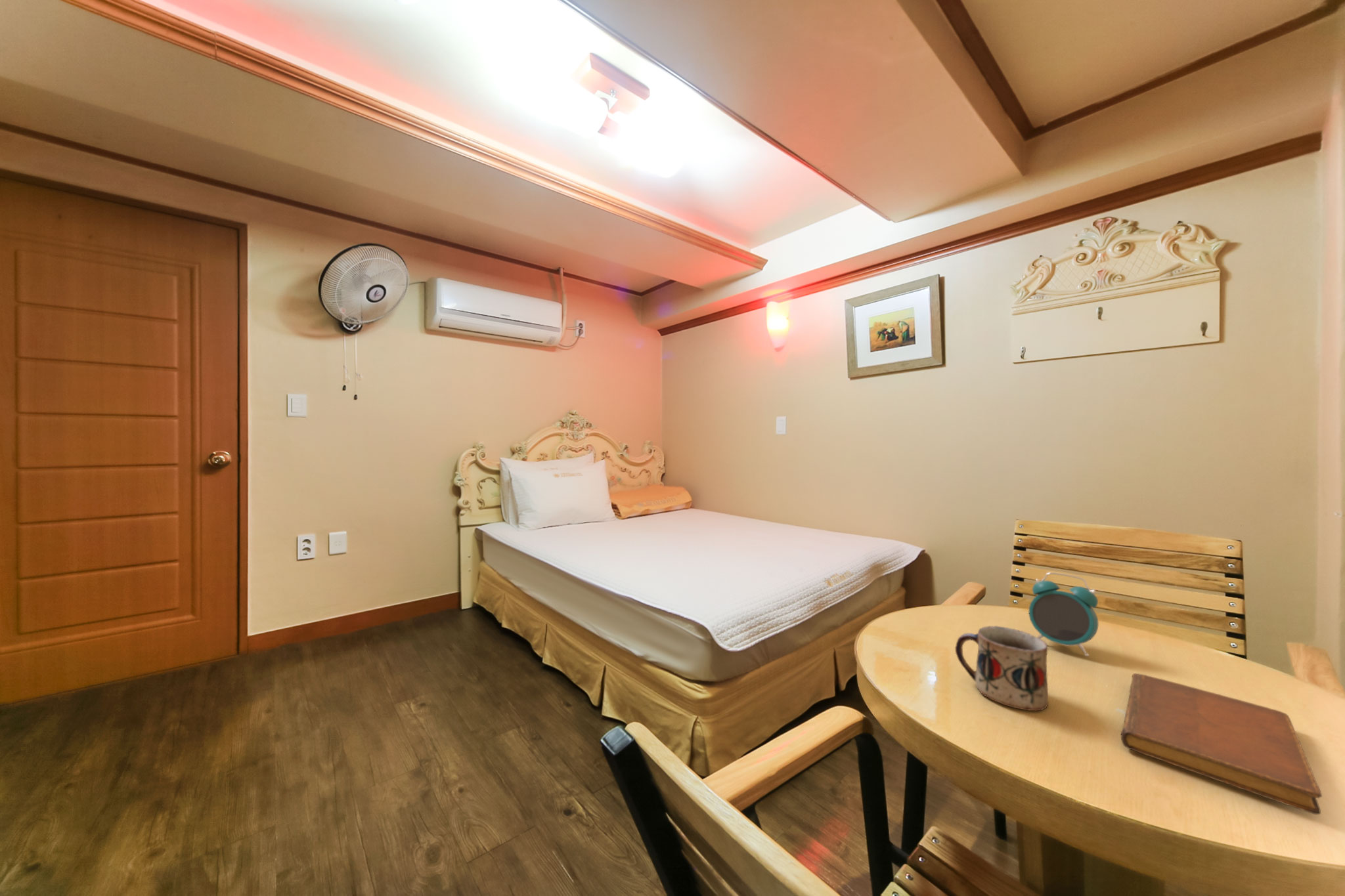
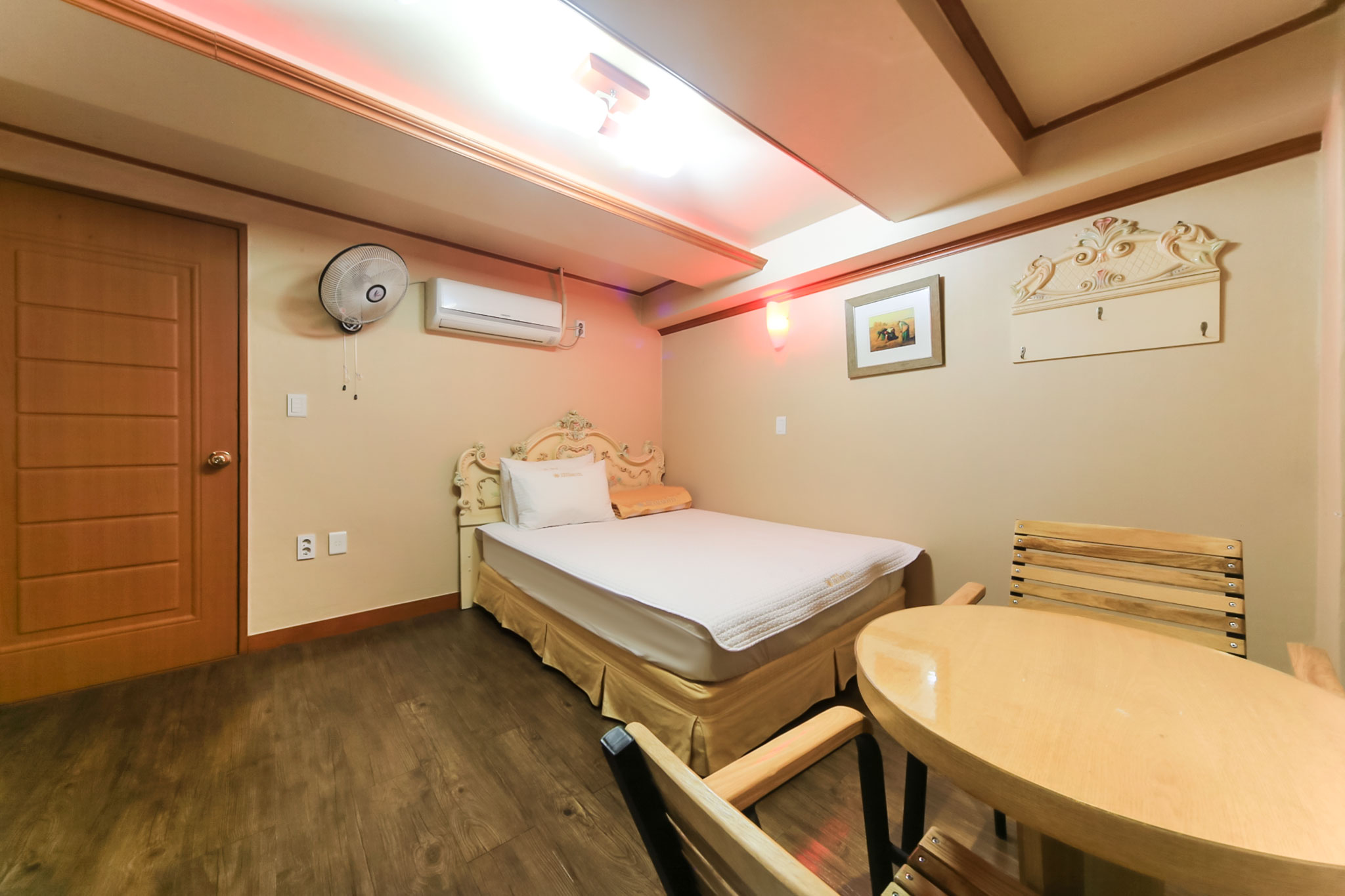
- mug (1005, 664)
- notebook (1206, 729)
- alarm clock (1062, 610)
